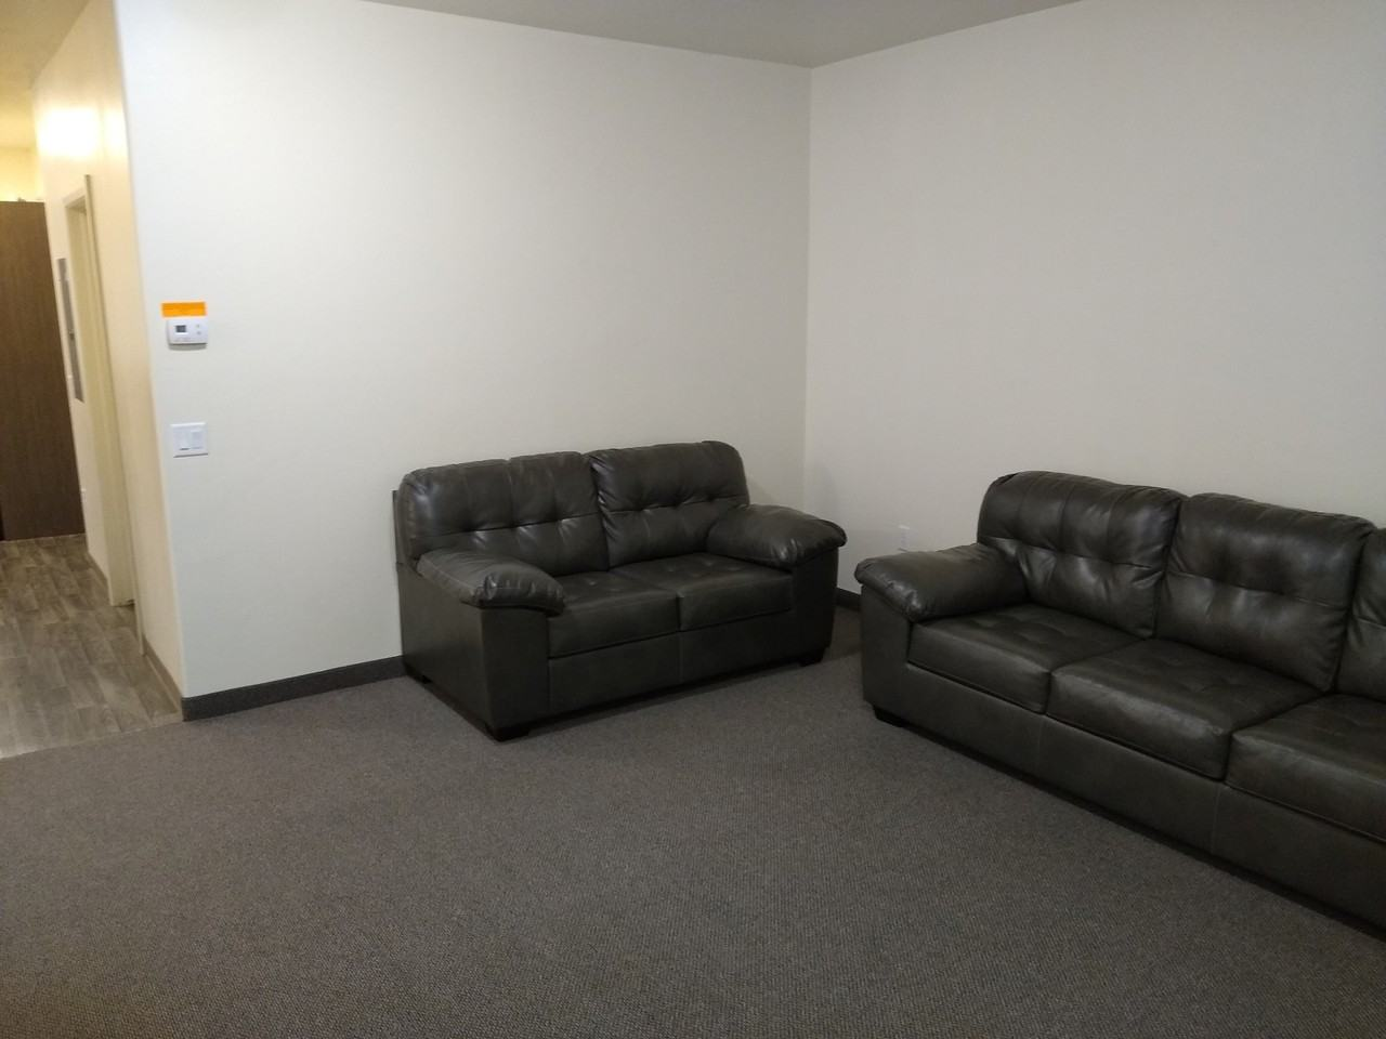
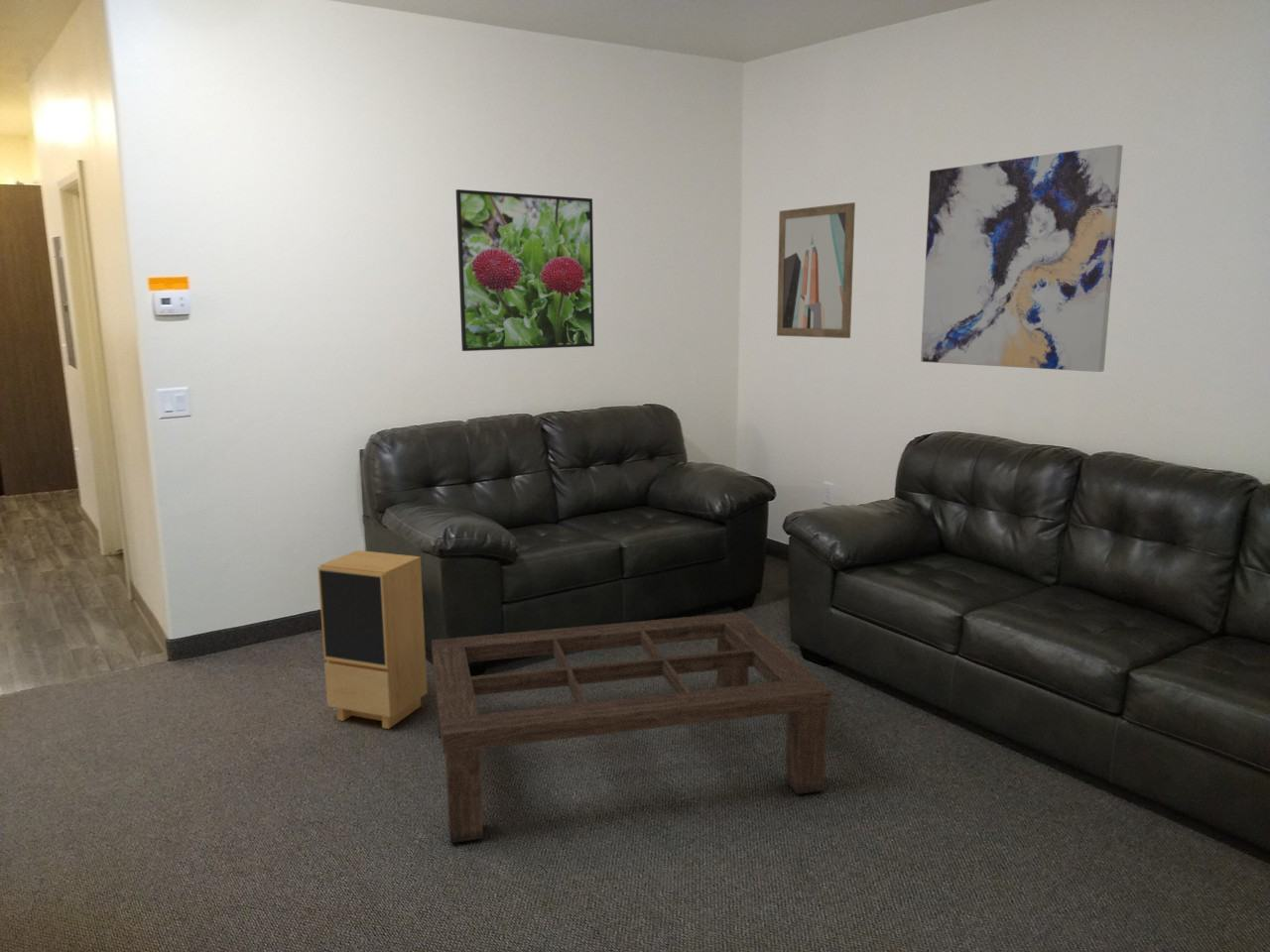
+ coffee table (617, 710)
+ wall art (814, 273)
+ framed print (529, 272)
+ wall art (1011, 264)
+ speaker (374, 639)
